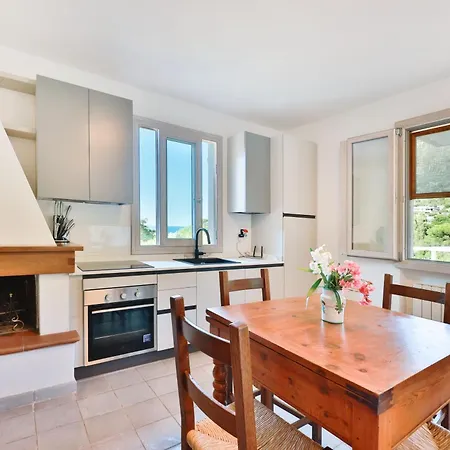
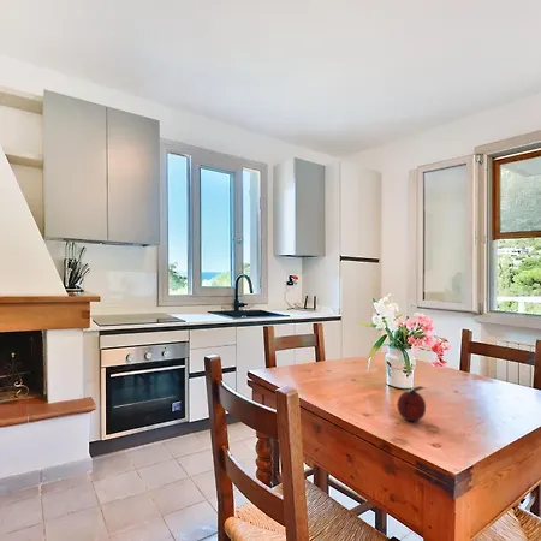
+ fruit (412, 403)
